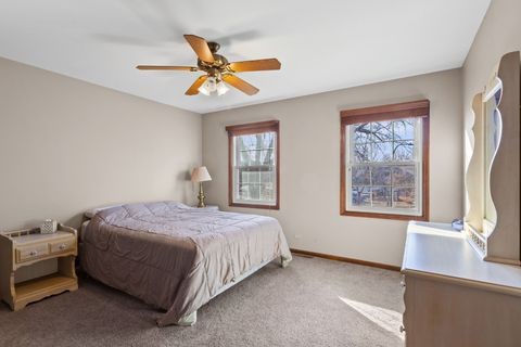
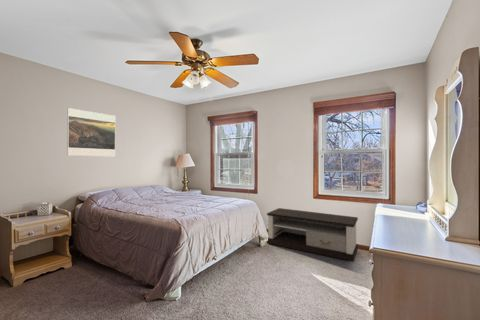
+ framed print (93, 134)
+ bench (310, 230)
